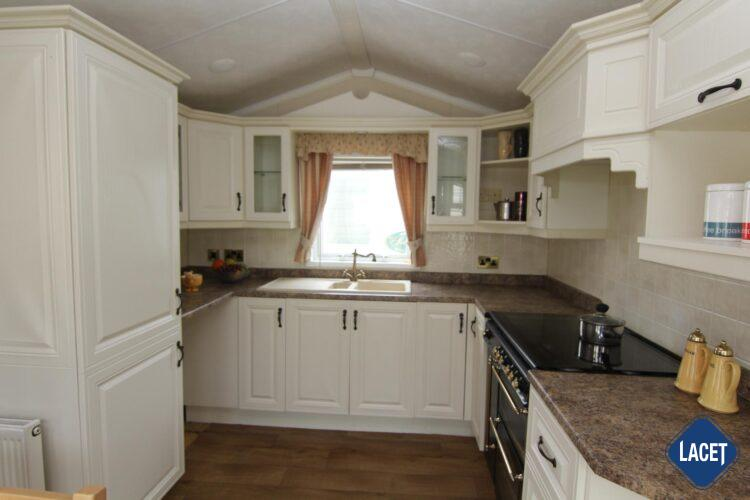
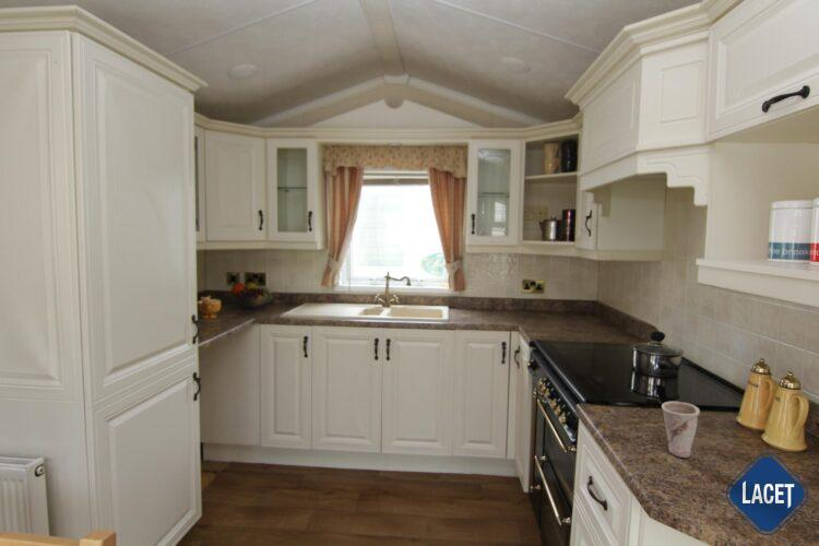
+ cup (678, 430)
